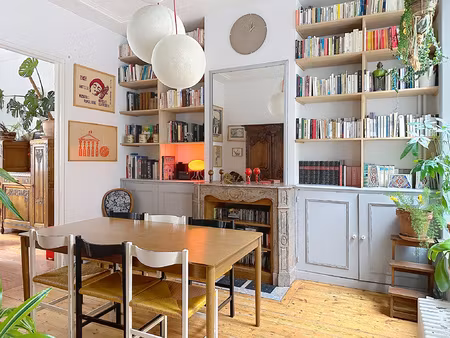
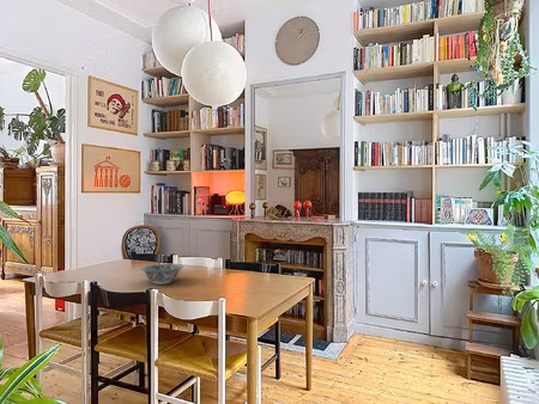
+ bowl (162, 274)
